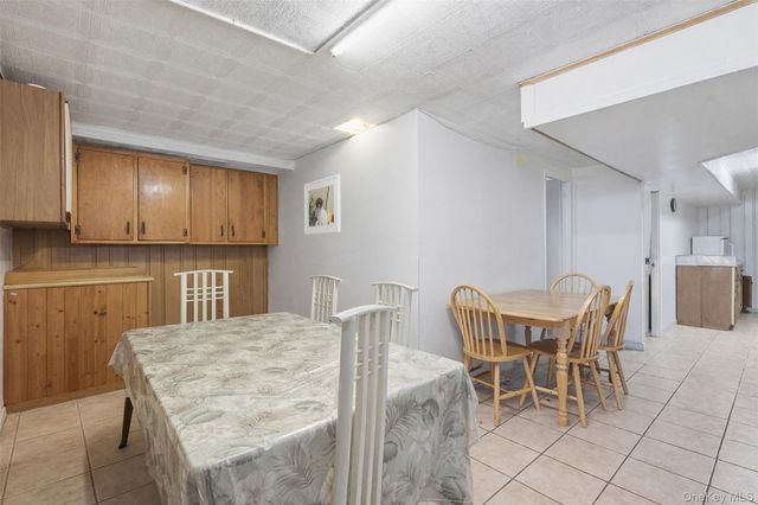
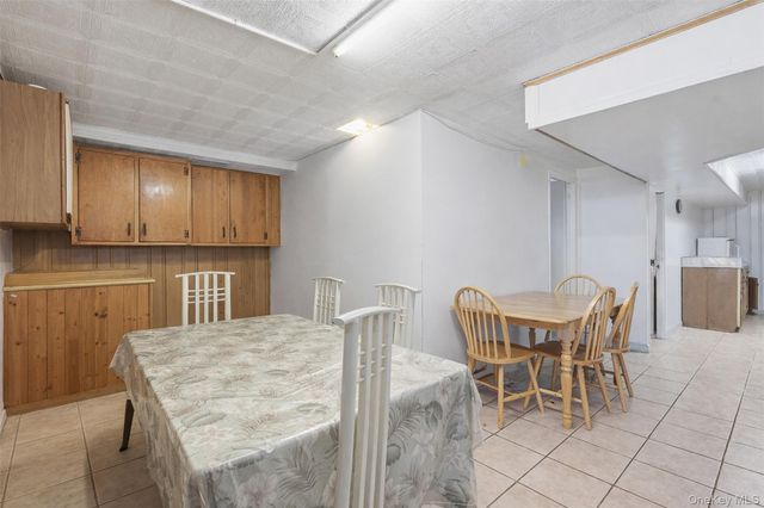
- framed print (321, 206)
